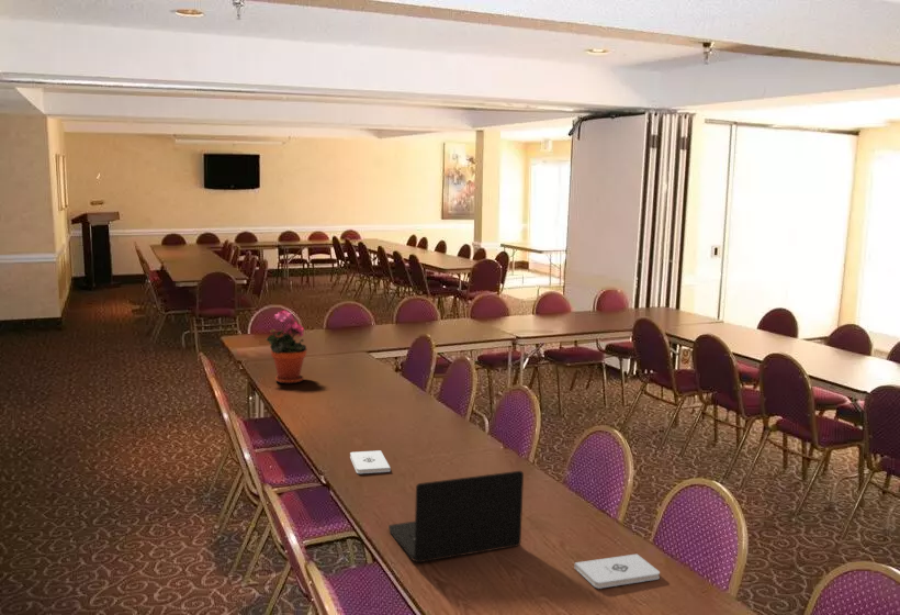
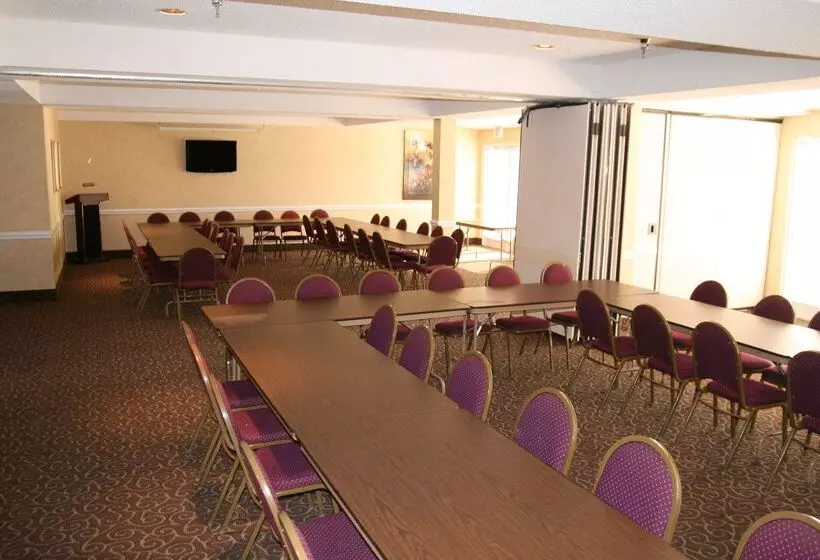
- laptop (453, 501)
- notepad (369, 461)
- notepad (617, 570)
- potted plant (288, 345)
